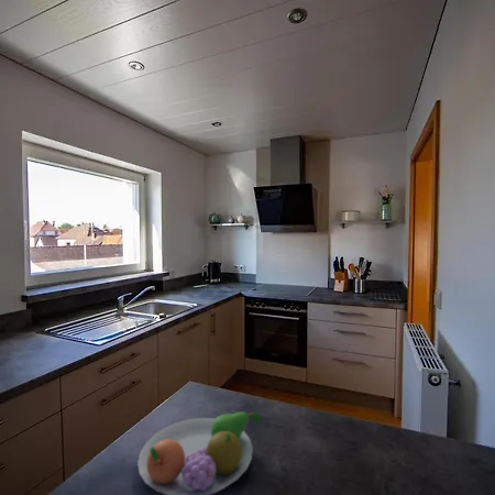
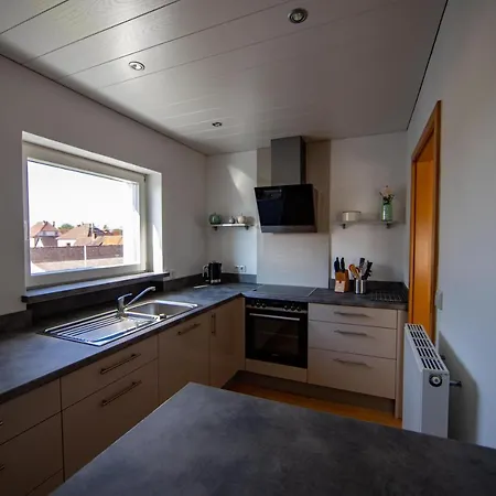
- fruit bowl (201, 439)
